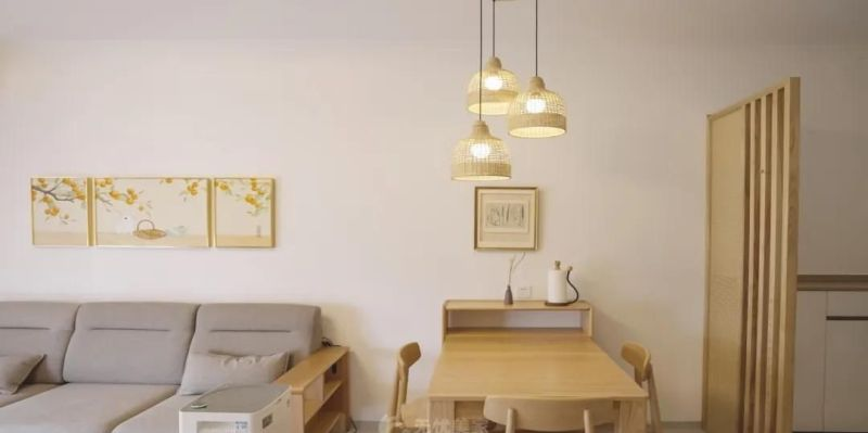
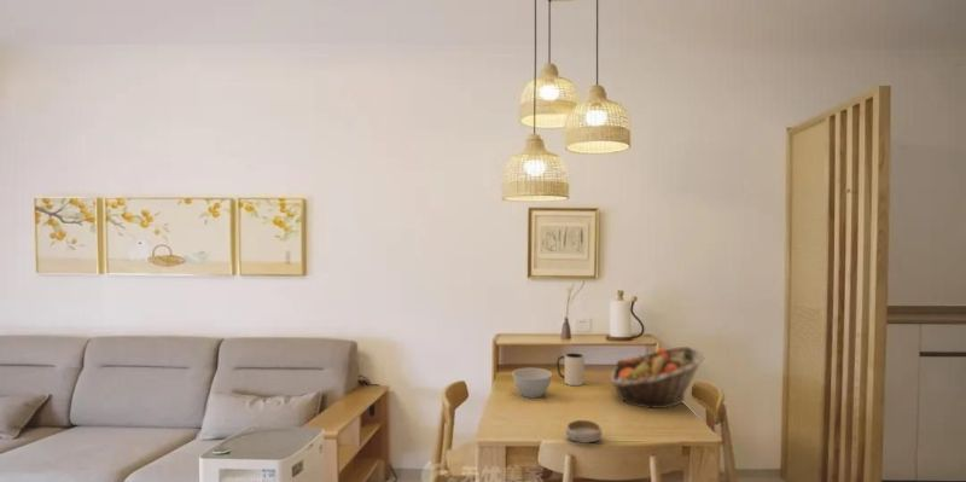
+ bowl (531, 383)
+ bowl (583, 432)
+ pitcher (571, 368)
+ fruit basket (654, 373)
